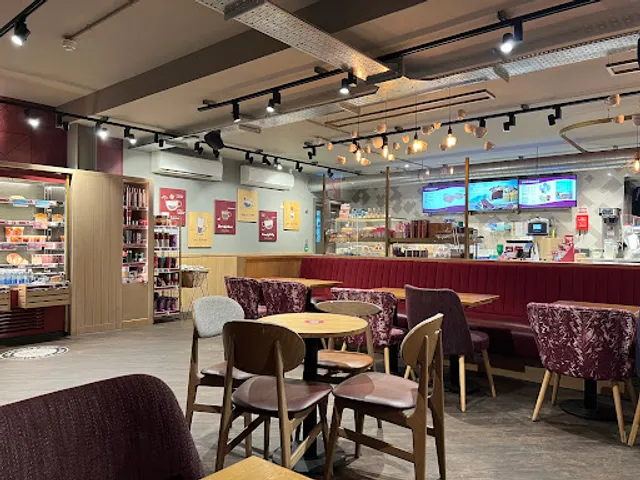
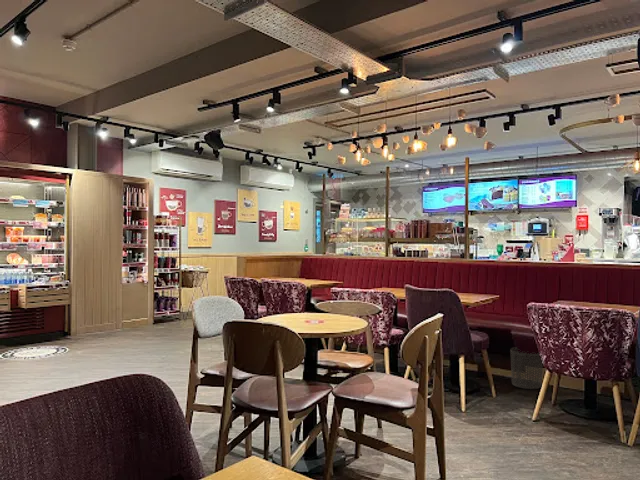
+ waste bin (526, 367)
